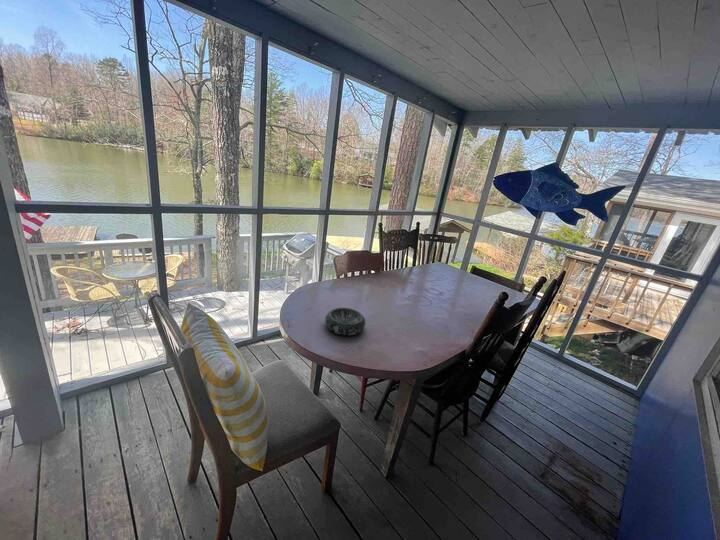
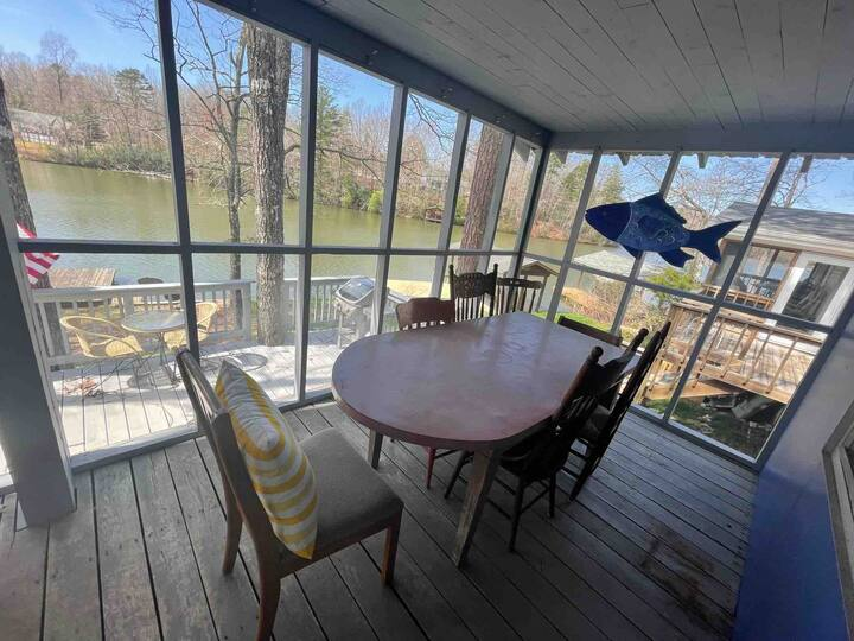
- decorative bowl (345, 321)
